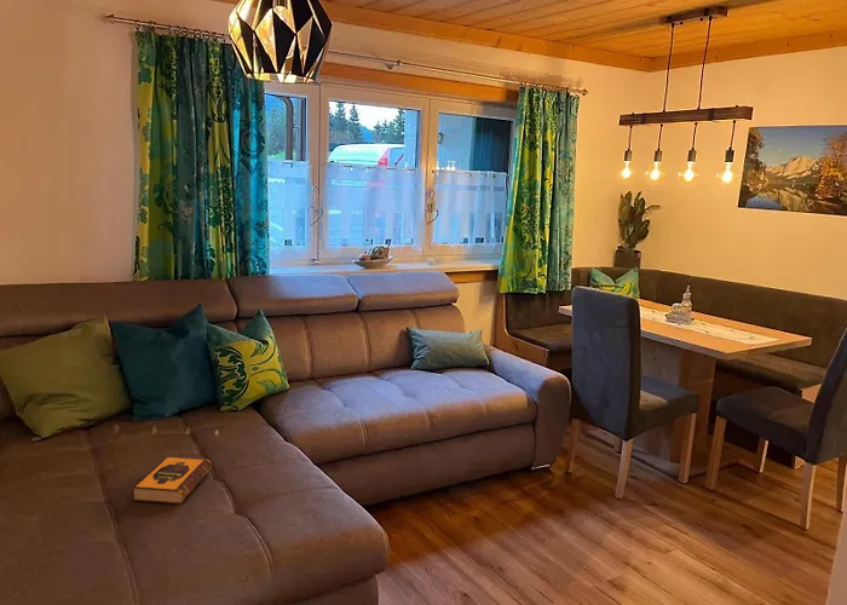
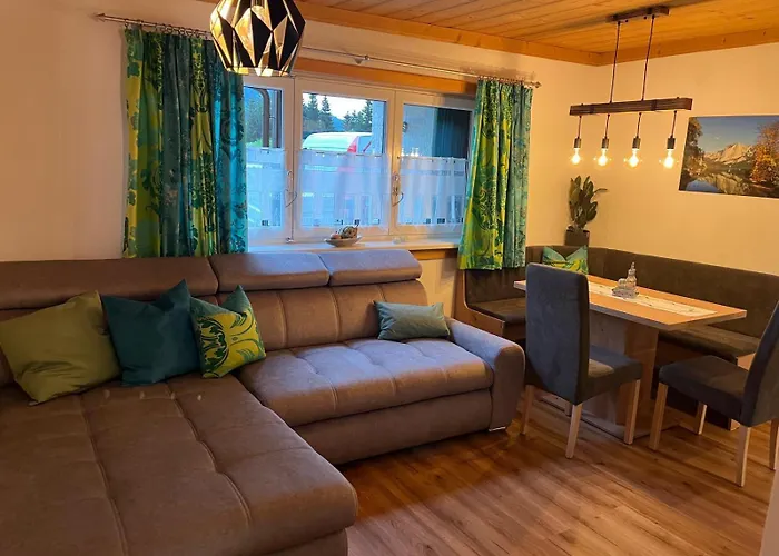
- hardback book (174, 479)
